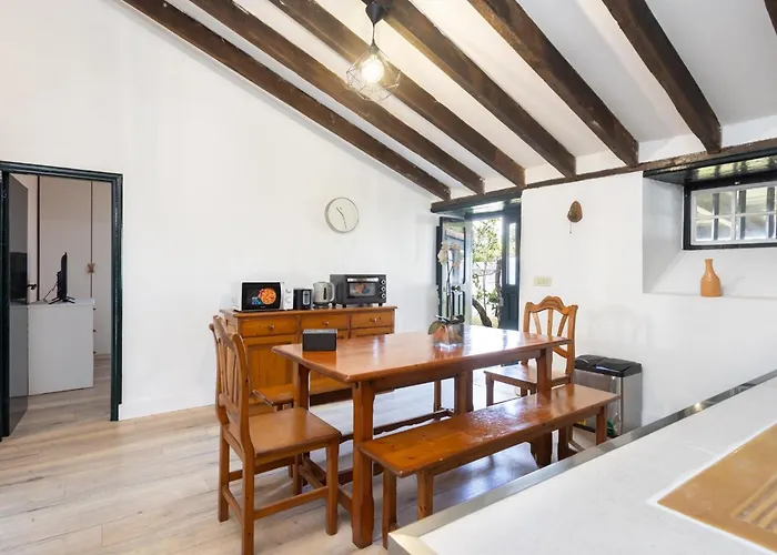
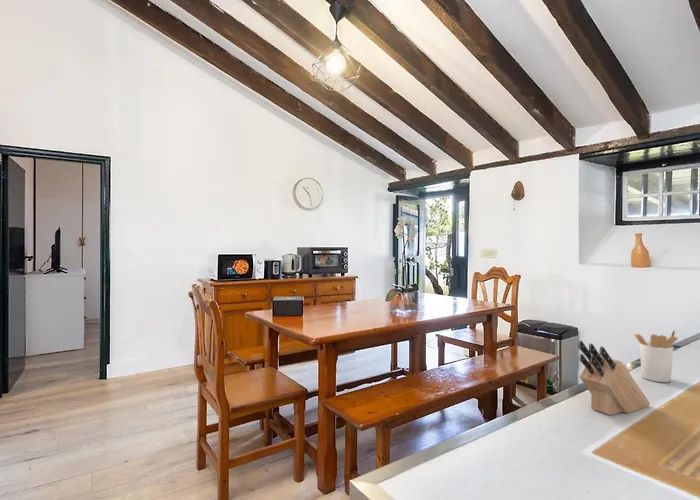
+ utensil holder (658, 355)
+ knife block (611, 373)
